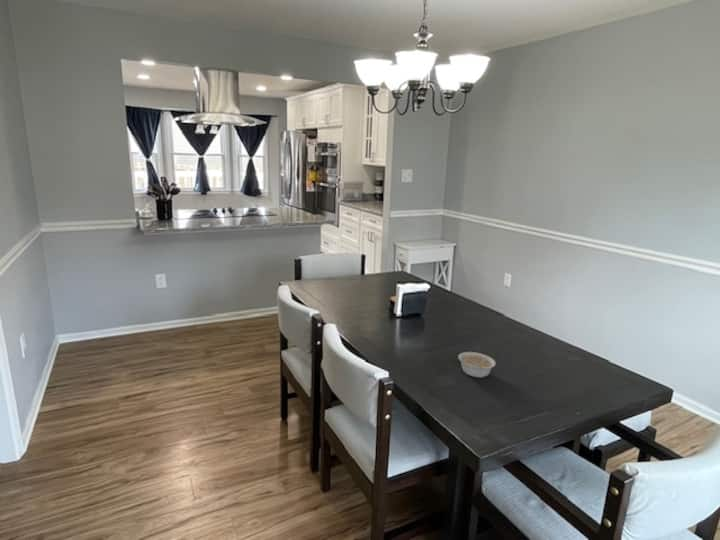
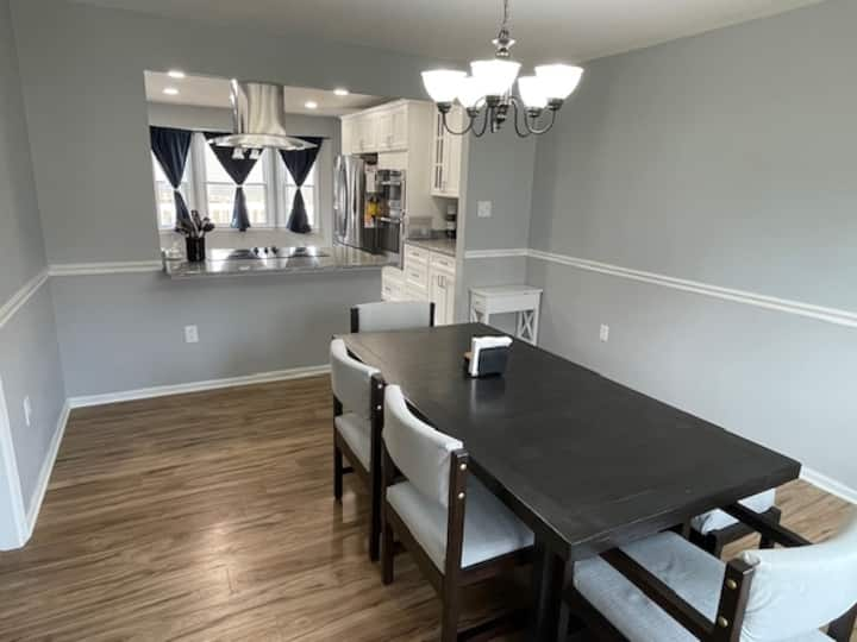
- legume (477, 365)
